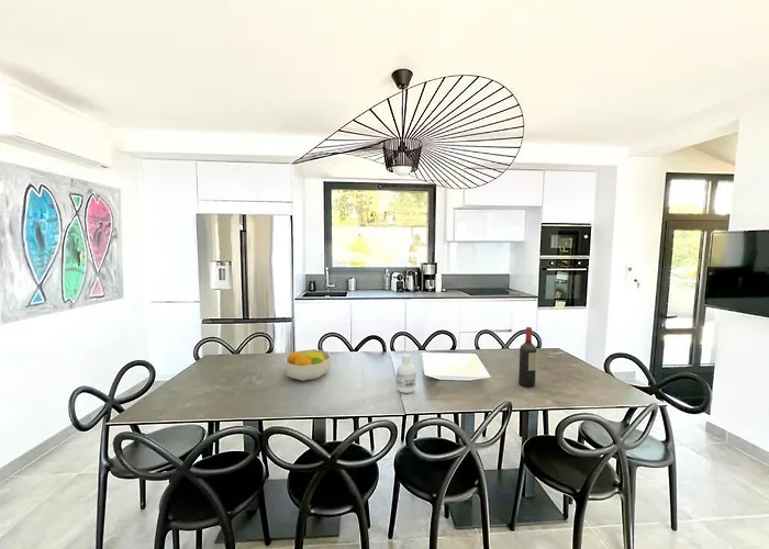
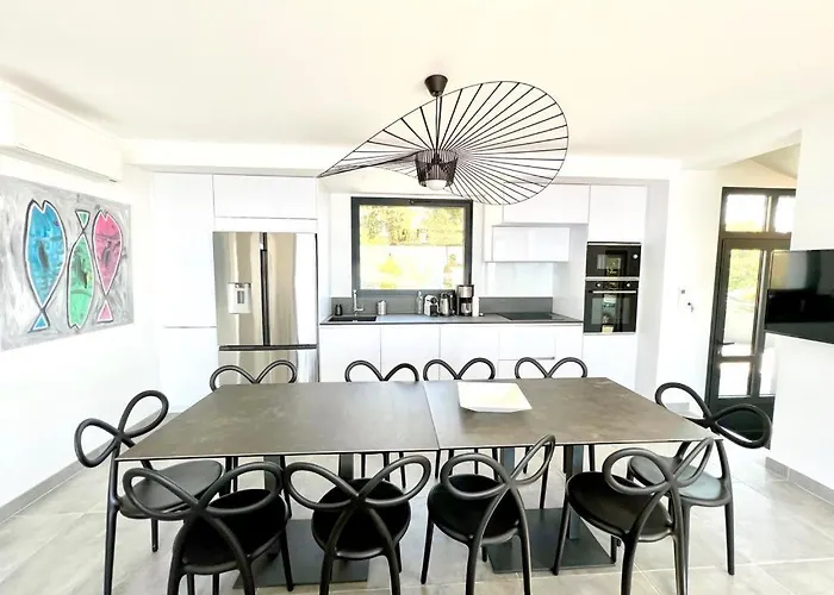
- bottle (405, 372)
- wine bottle (527, 356)
- fruit bowl (308, 361)
